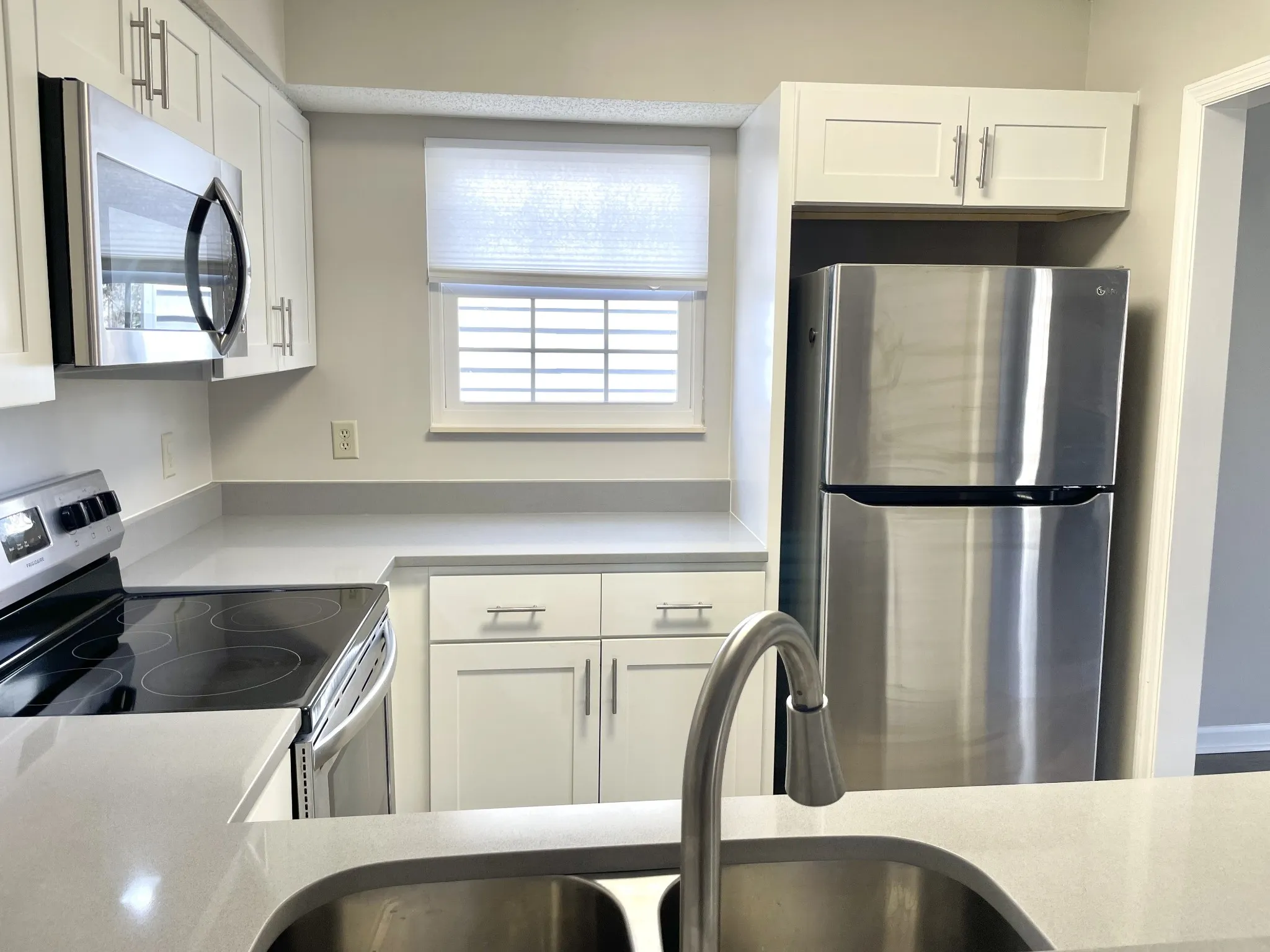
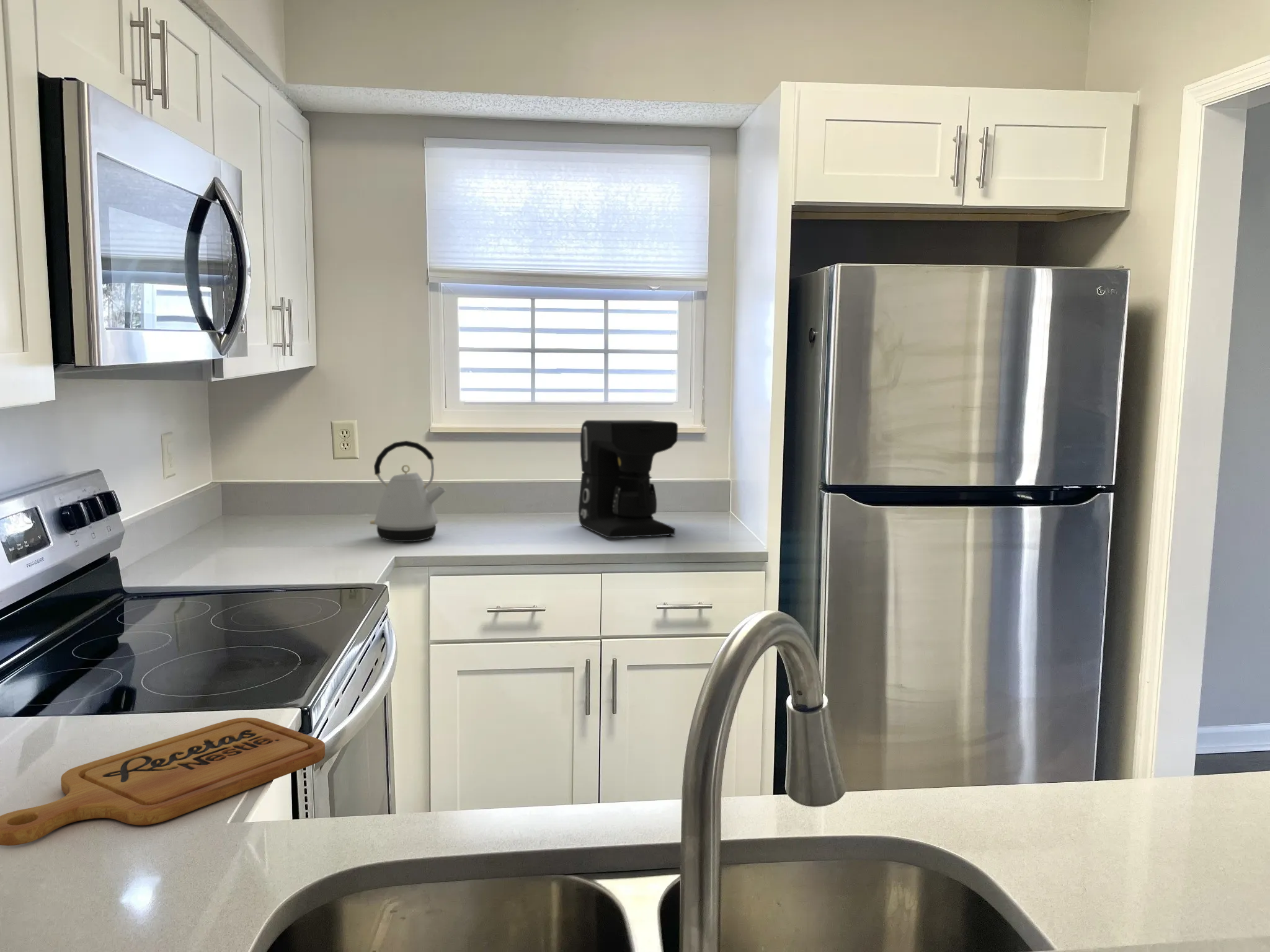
+ coffee maker (627, 475)
+ kettle (408, 490)
+ cutting board (159, 778)
